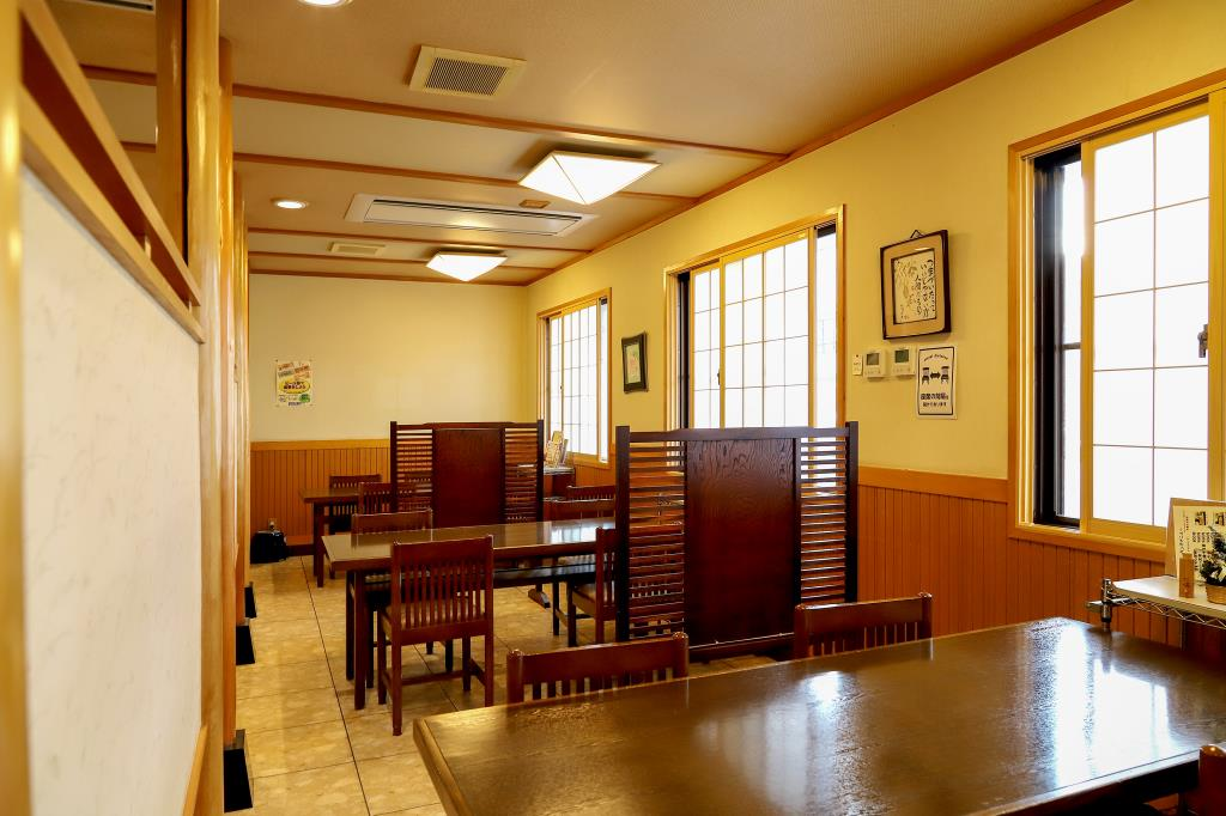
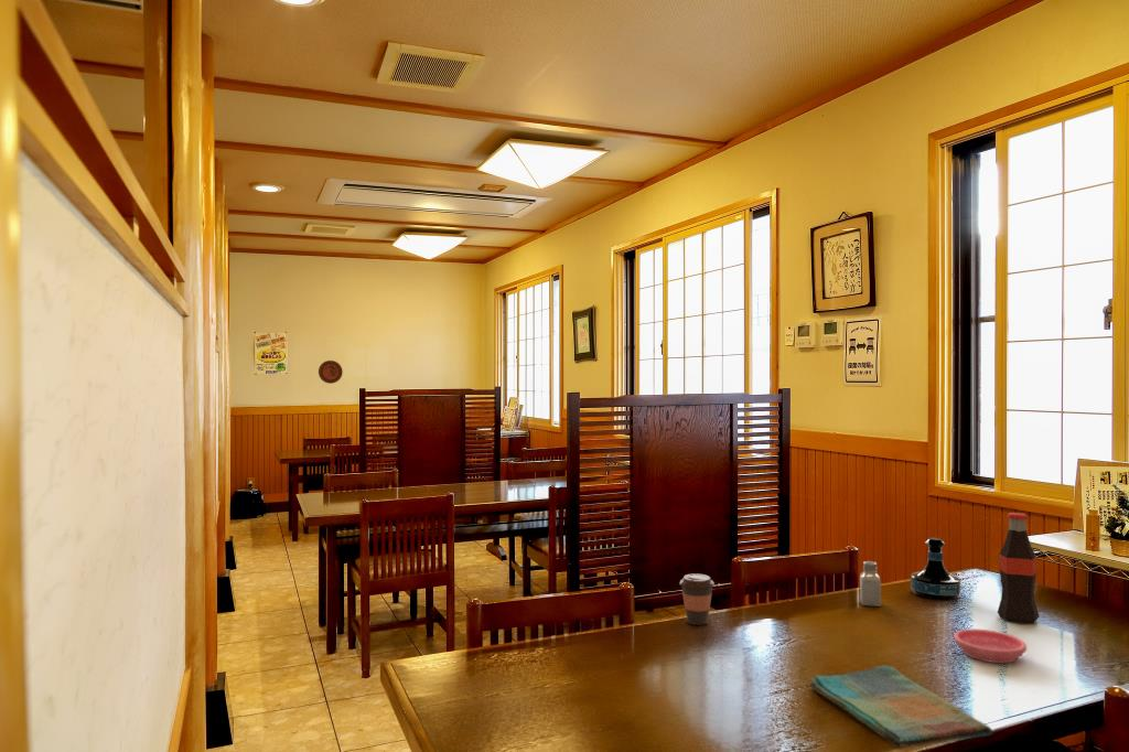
+ saucer (989, 646)
+ coffee cup (697, 599)
+ tequila bottle (935, 566)
+ dish towel (894, 702)
+ decorative plate (330, 372)
+ bottle (1018, 566)
+ saltshaker (870, 582)
